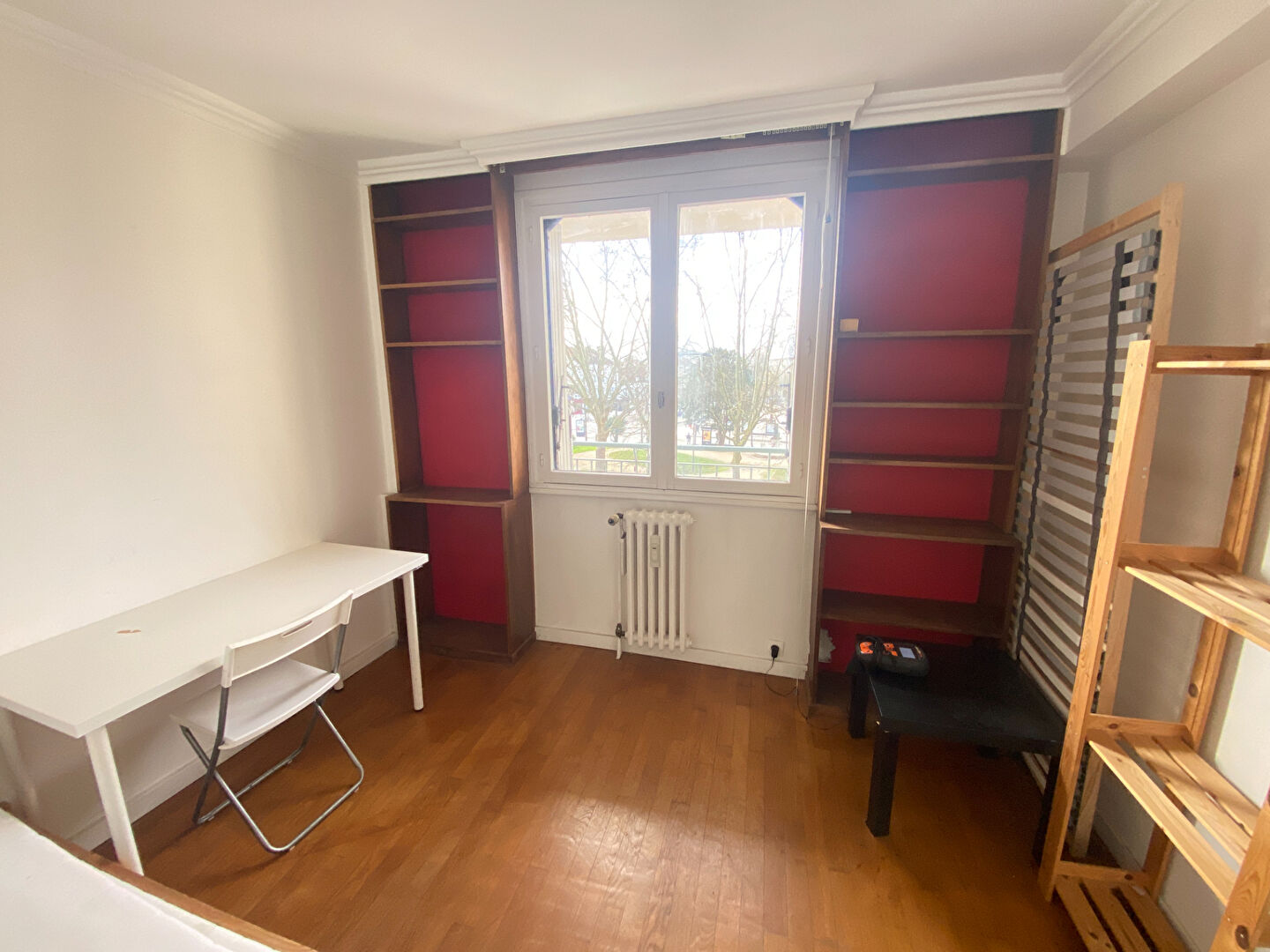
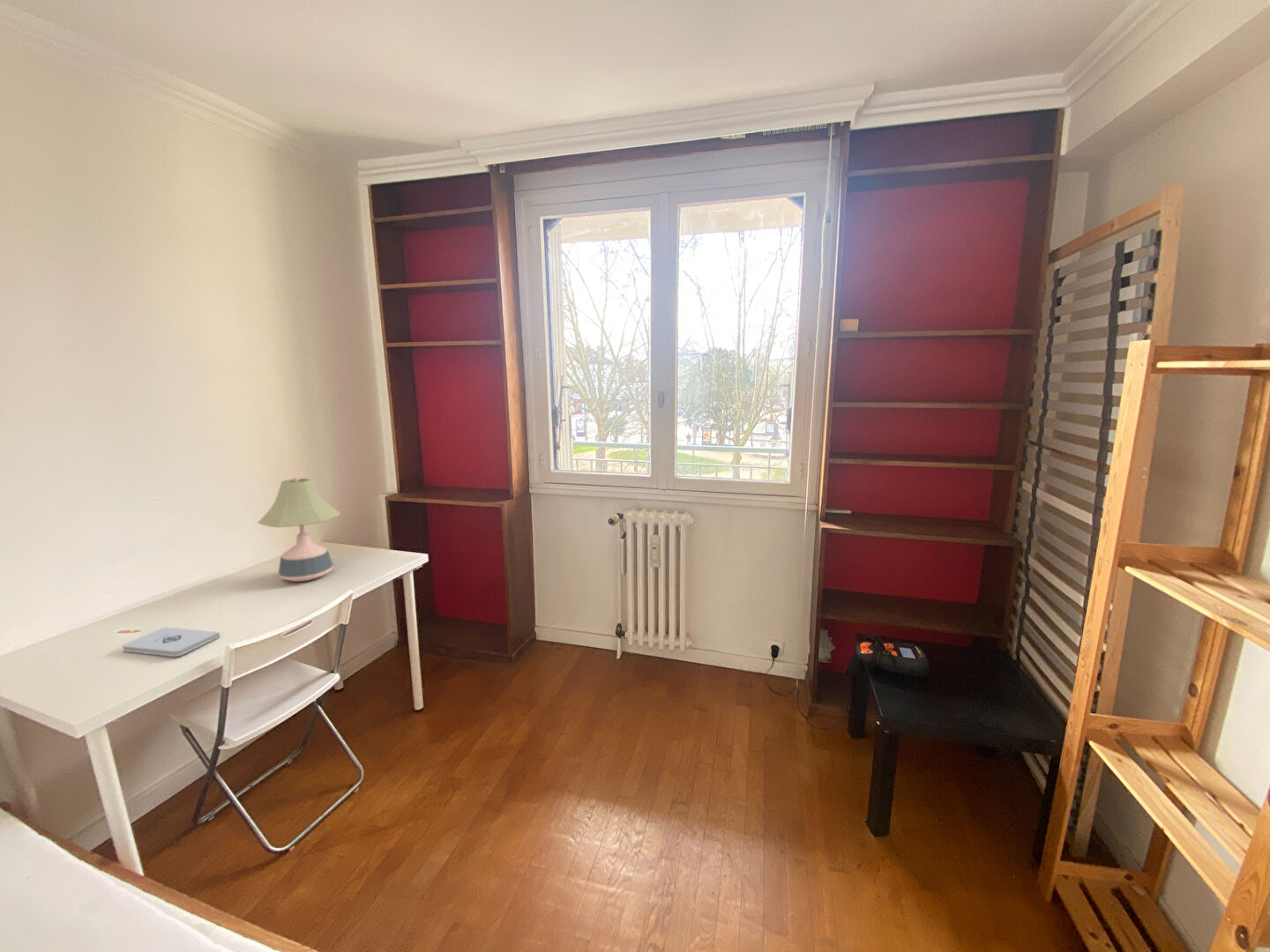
+ notepad (171, 641)
+ desk lamp (302, 527)
